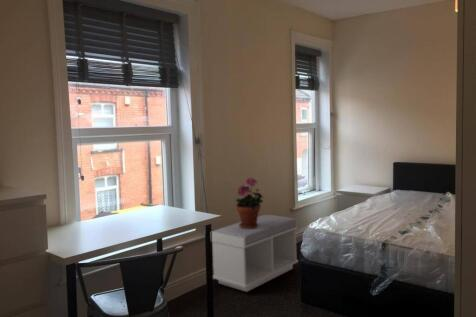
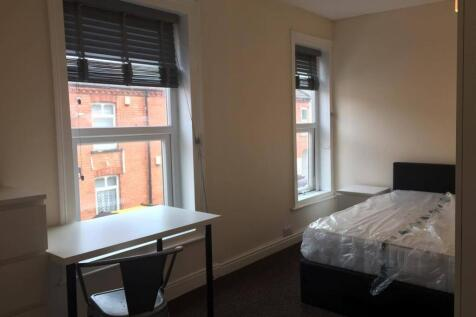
- bench (257, 249)
- potted plant (248, 202)
